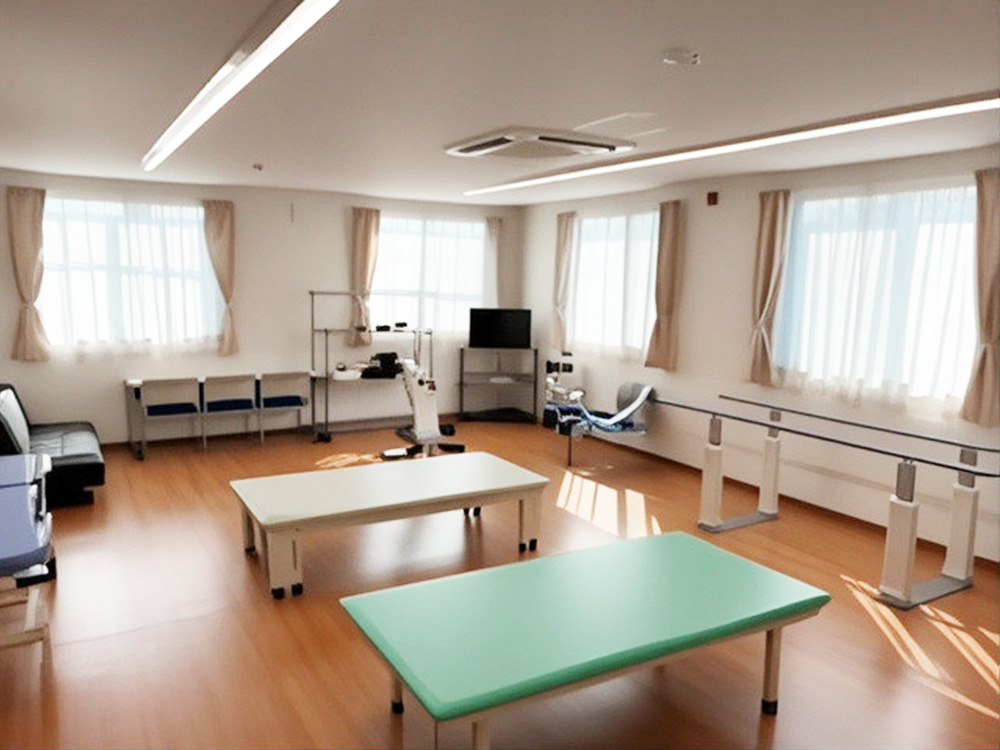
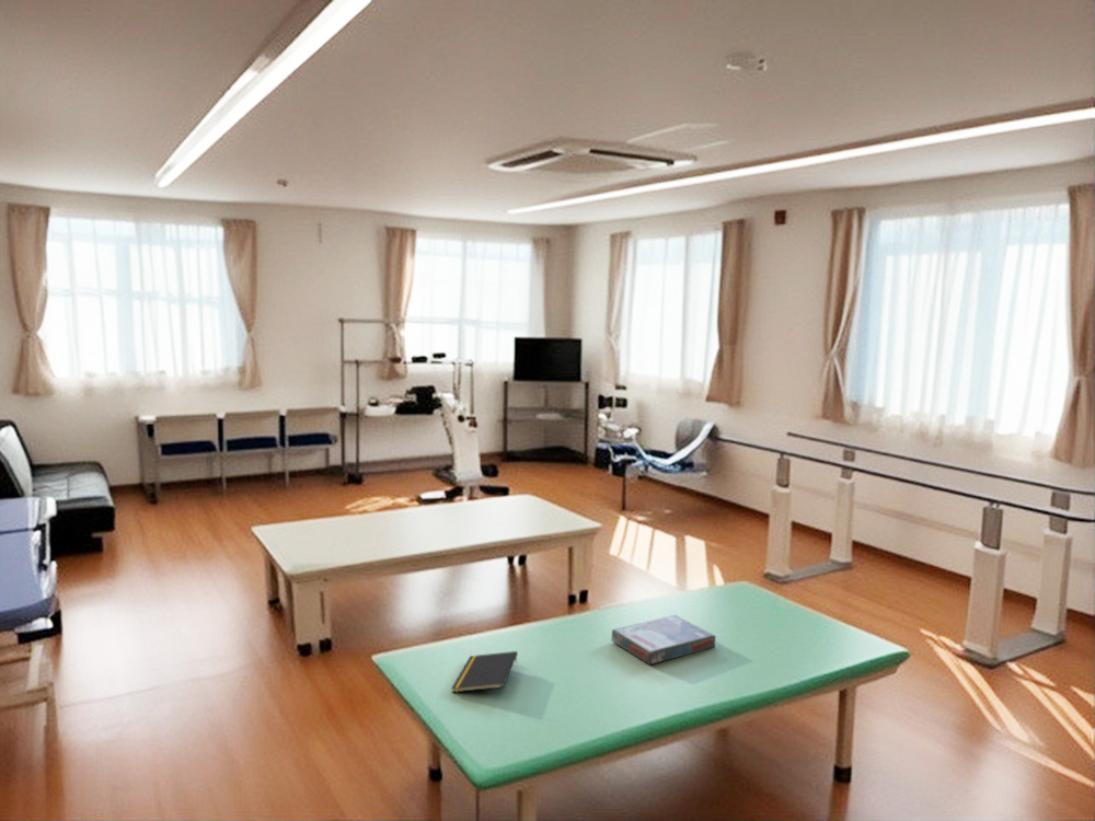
+ board game (662, 638)
+ notepad (485, 670)
